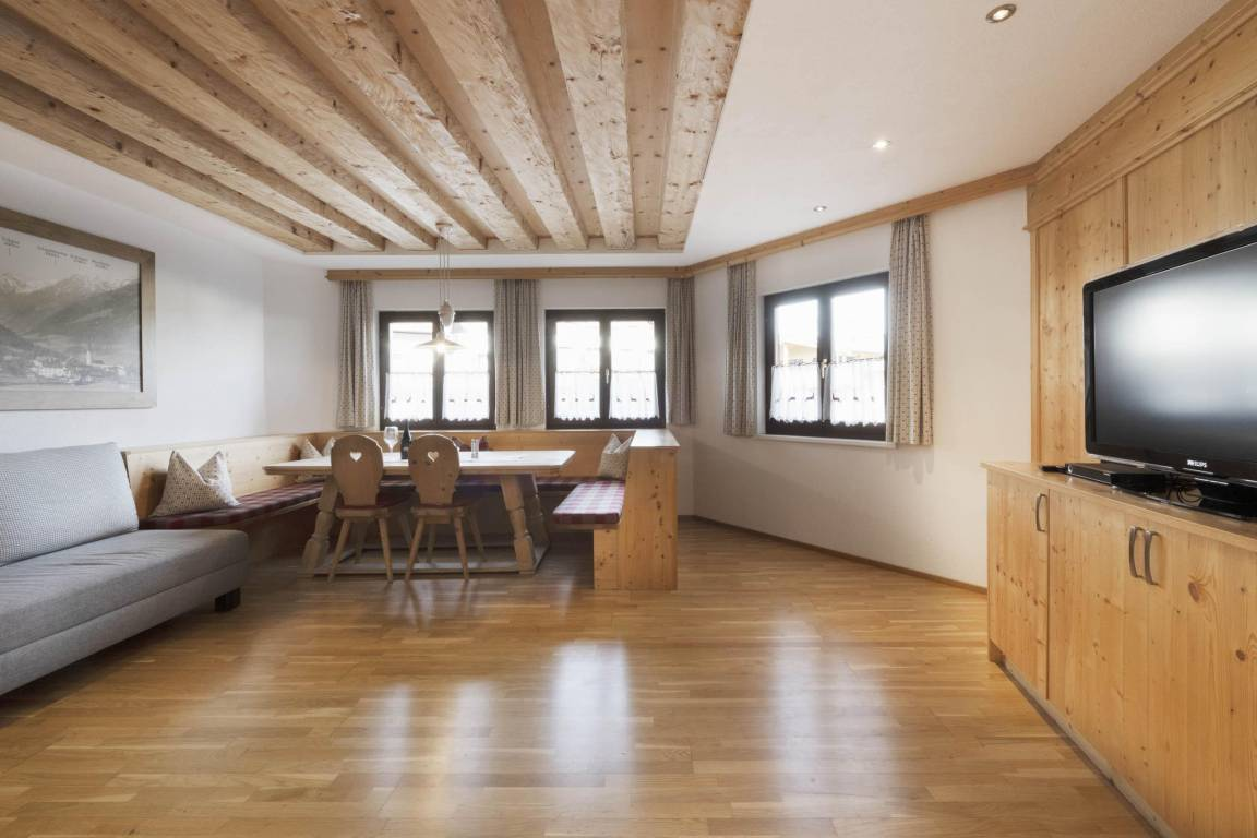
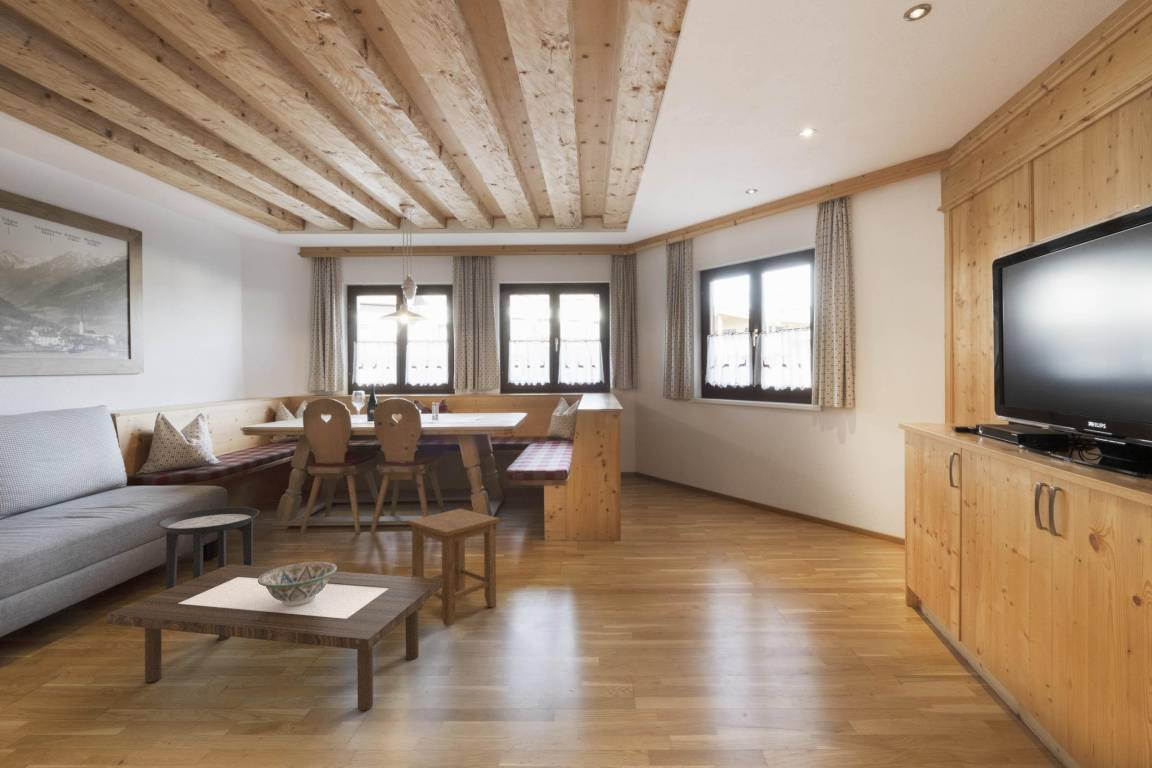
+ coffee table (287, 631)
+ side table (218, 557)
+ decorative bowl (298, 585)
+ stool (454, 563)
